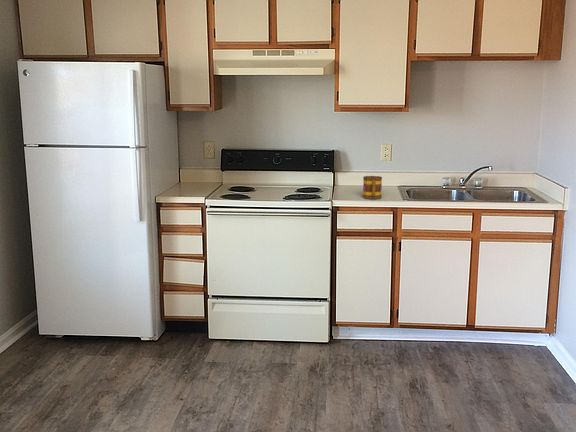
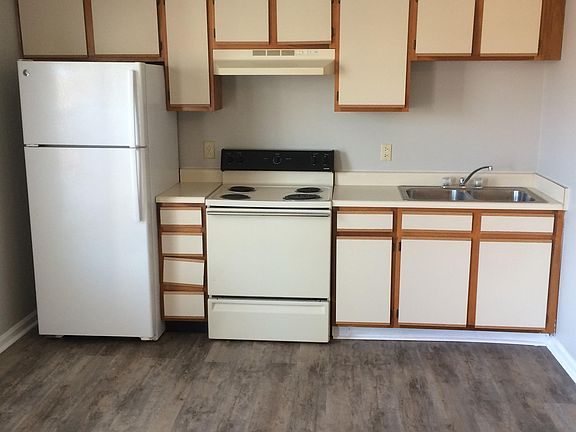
- mug (372, 187)
